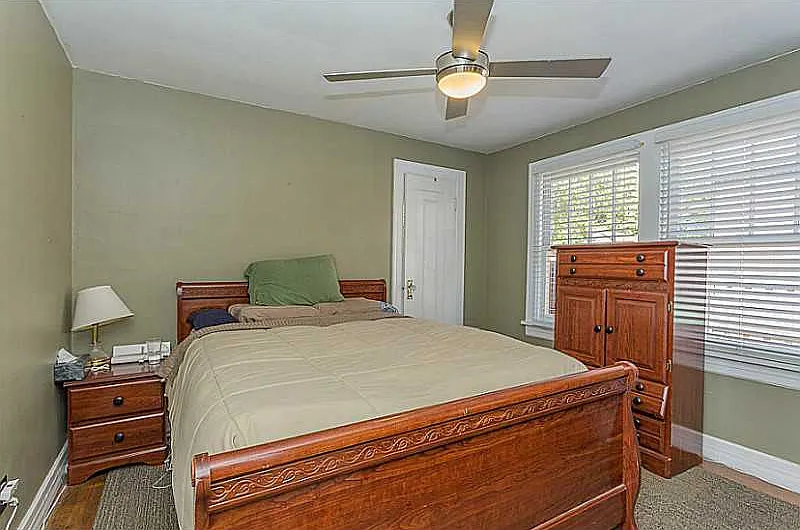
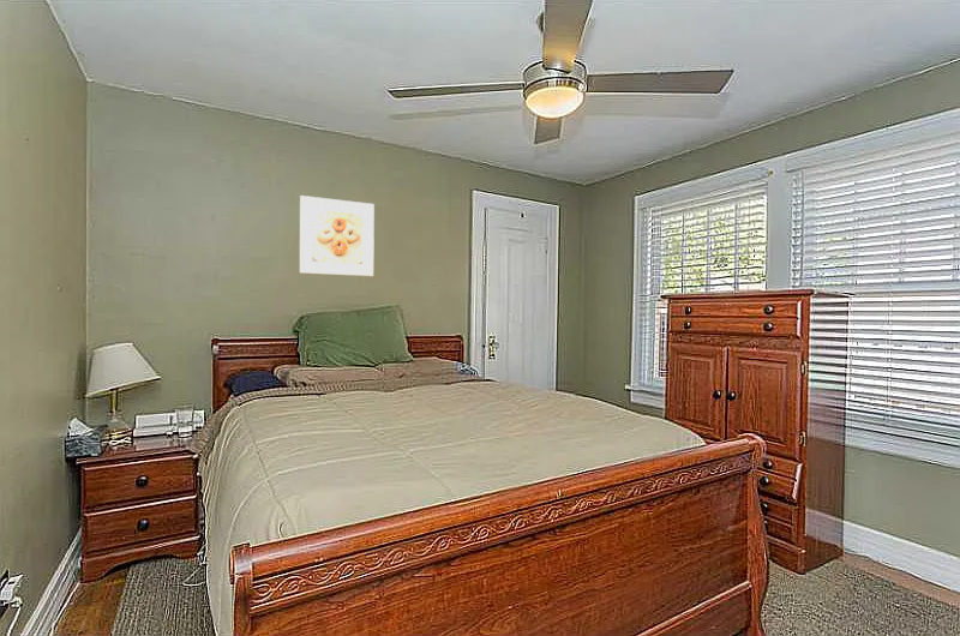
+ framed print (337, 236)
